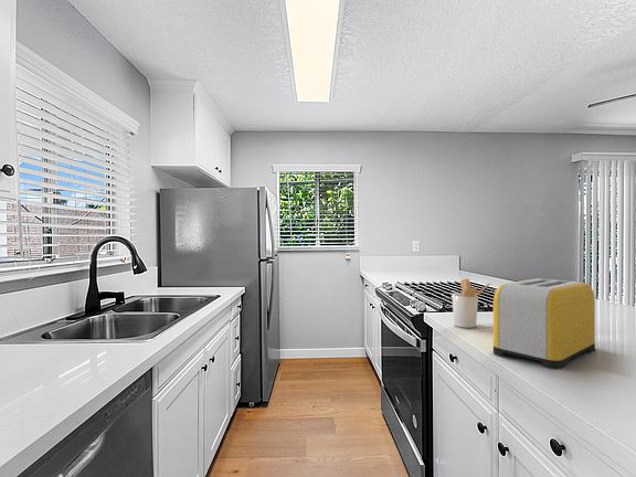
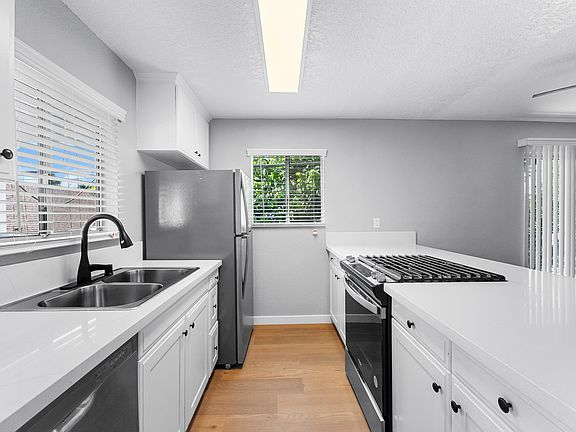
- utensil holder (471, 303)
- toaster (545, 316)
